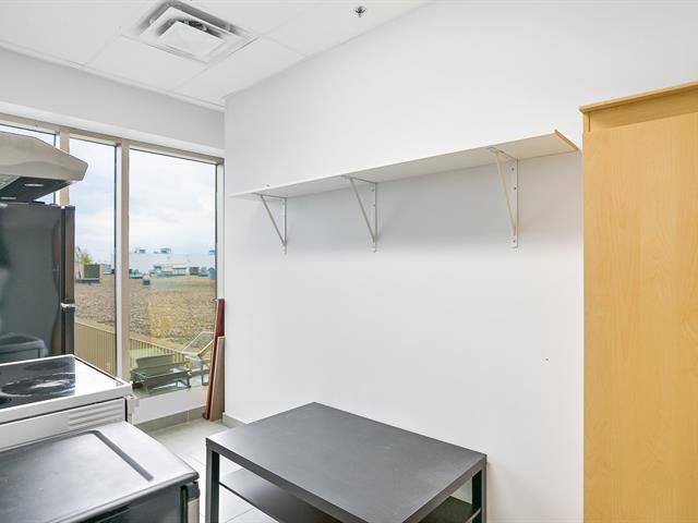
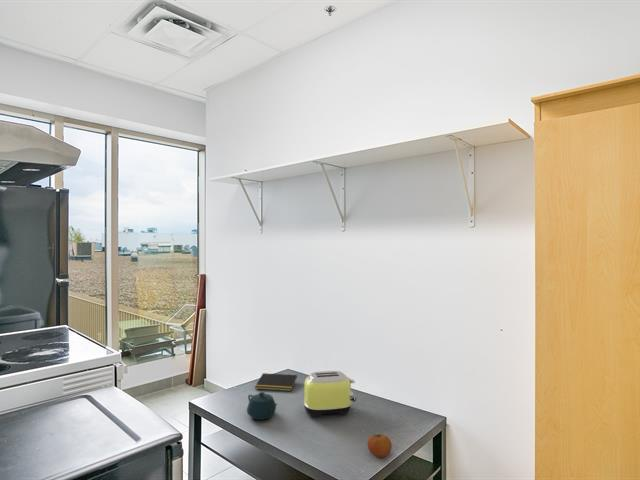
+ fruit (379, 445)
+ notepad (276, 381)
+ toaster (329, 392)
+ teapot (262, 404)
